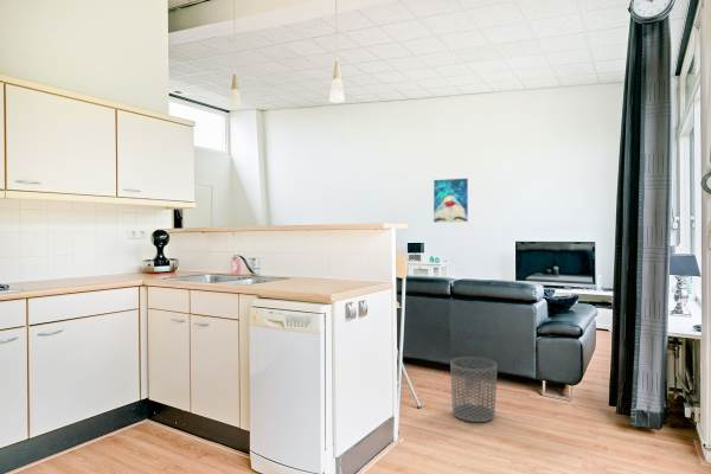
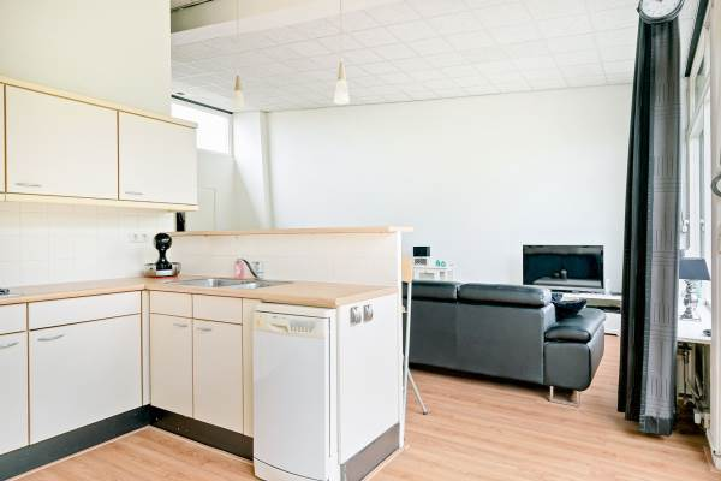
- wall art (450, 200)
- waste bin (473, 387)
